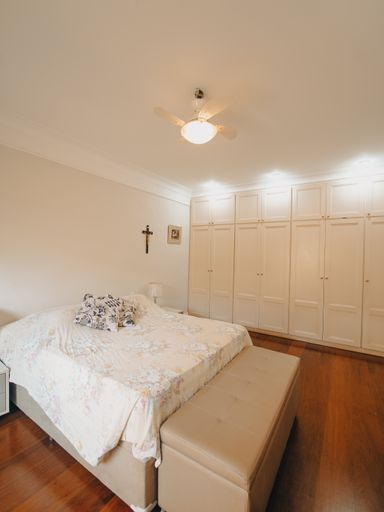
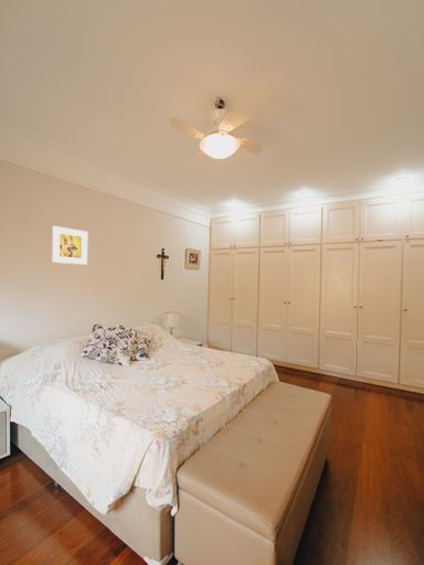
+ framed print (71, 246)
